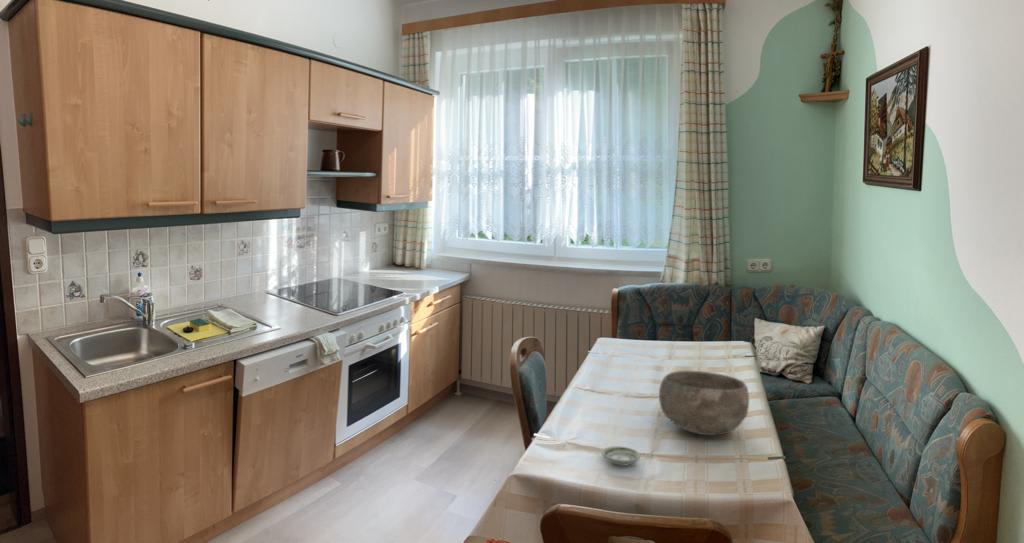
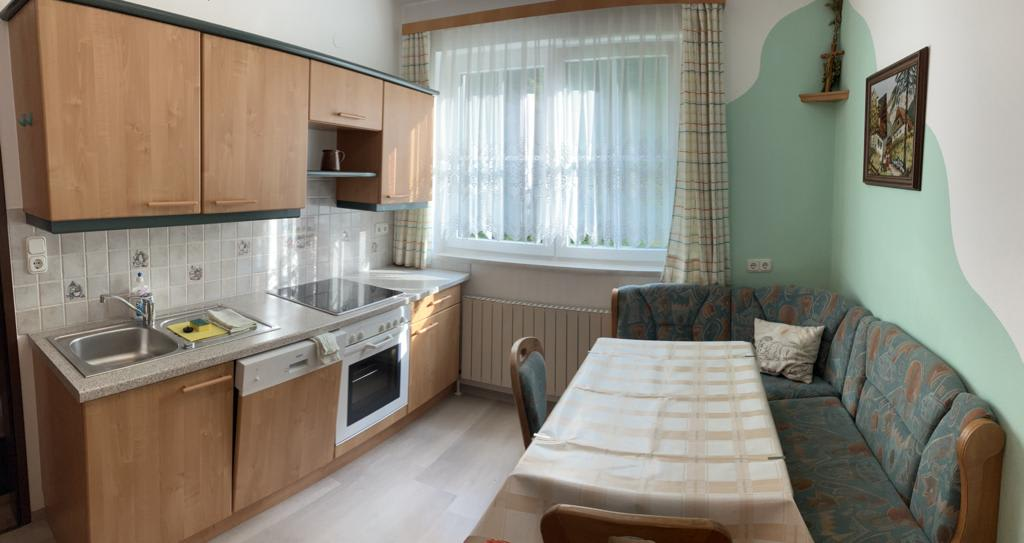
- saucer (620, 457)
- bowl (702, 405)
